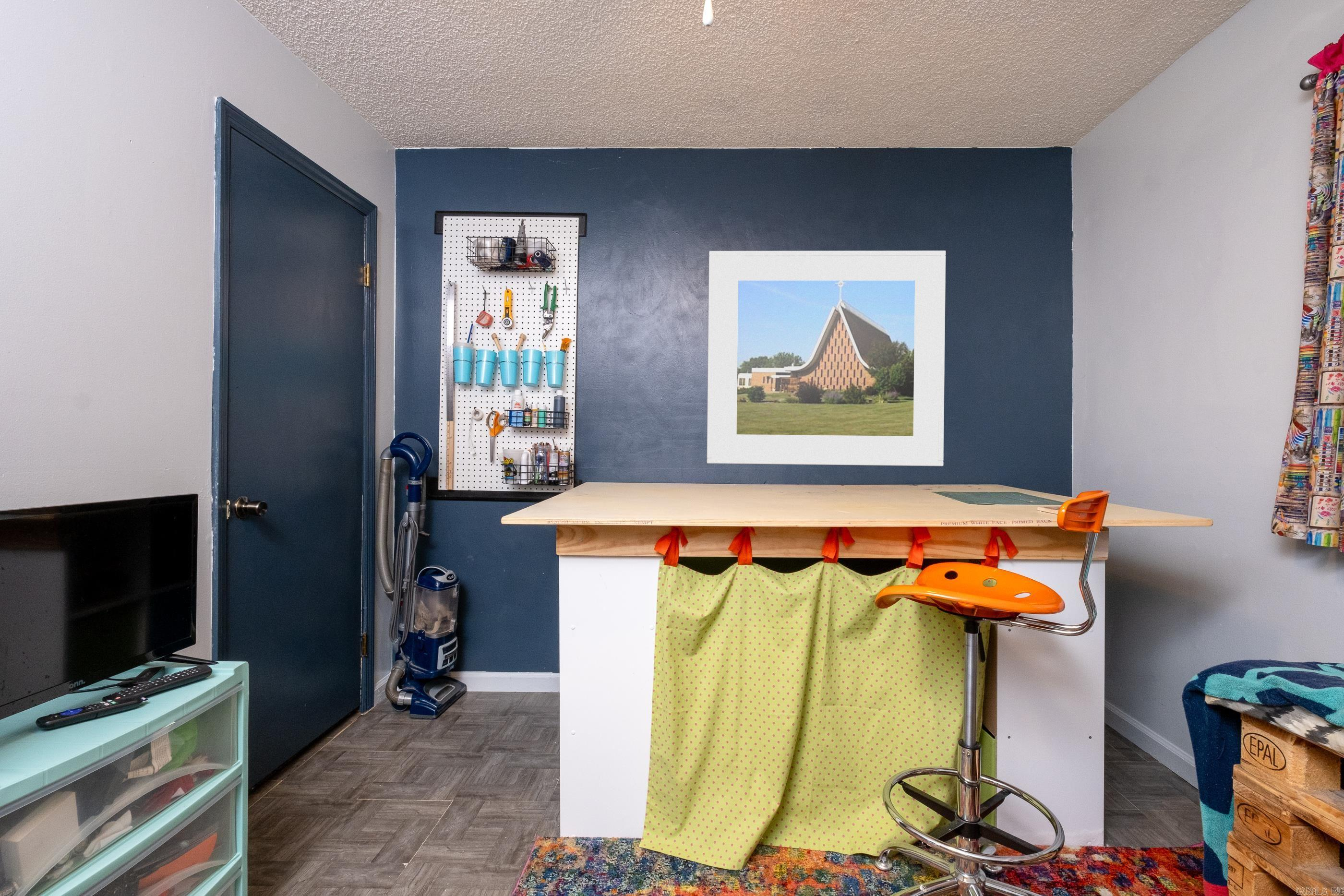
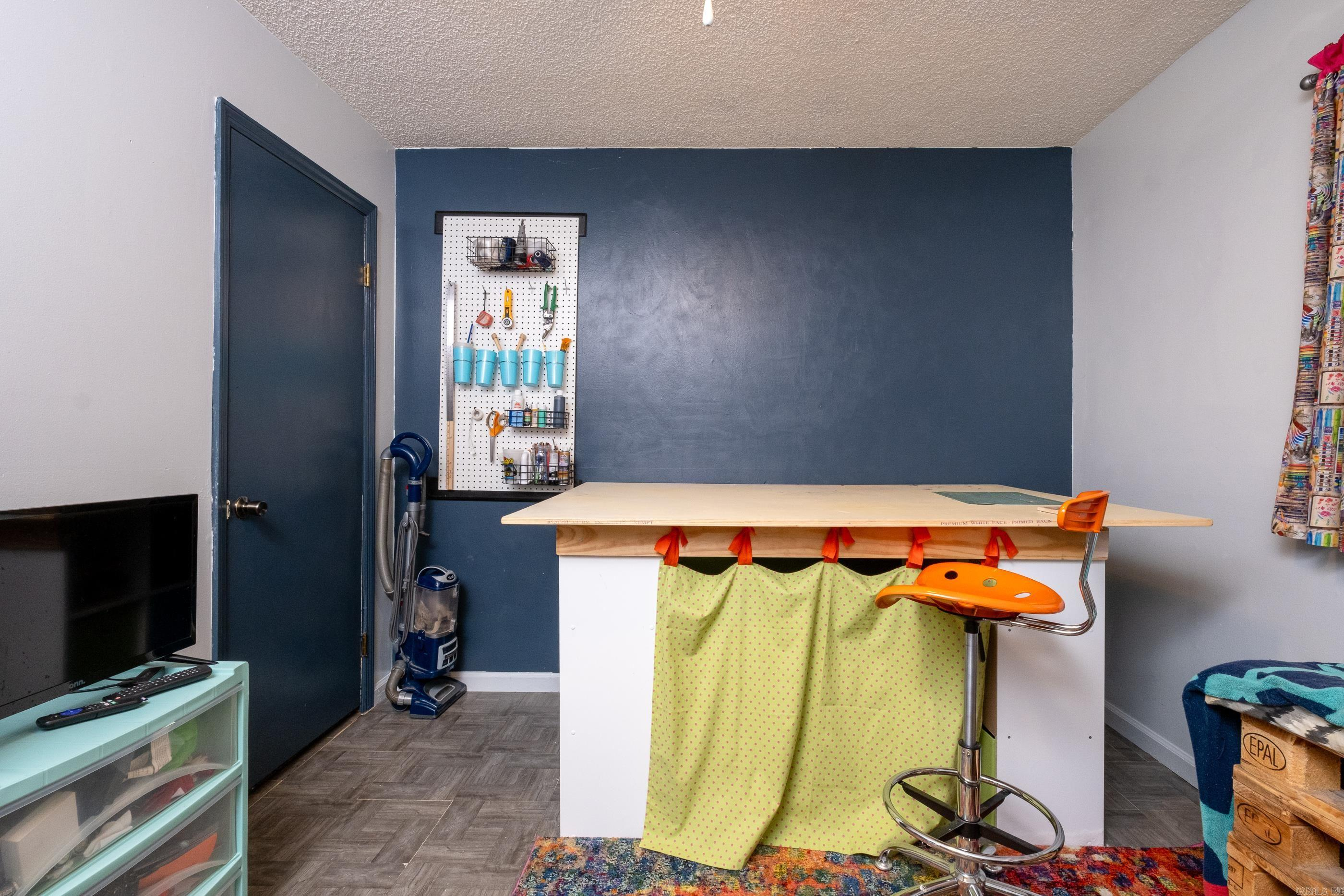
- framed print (825, 358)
